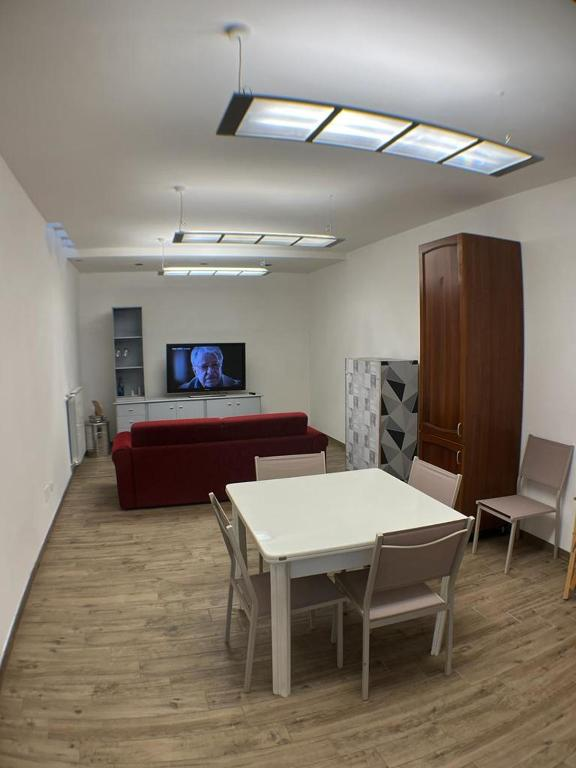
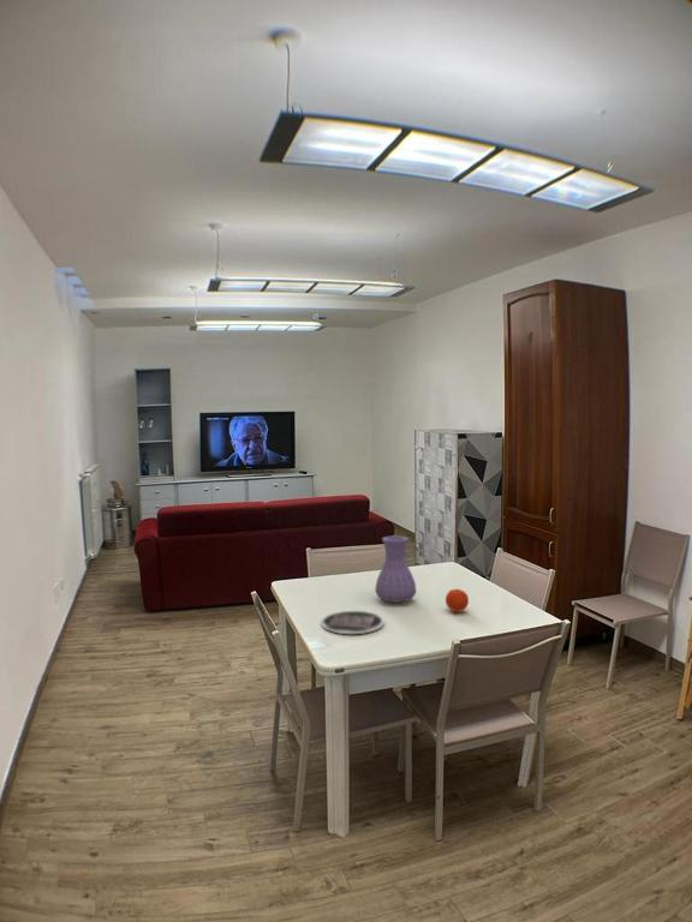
+ fruit (457, 600)
+ plate (352, 621)
+ vase (395, 569)
